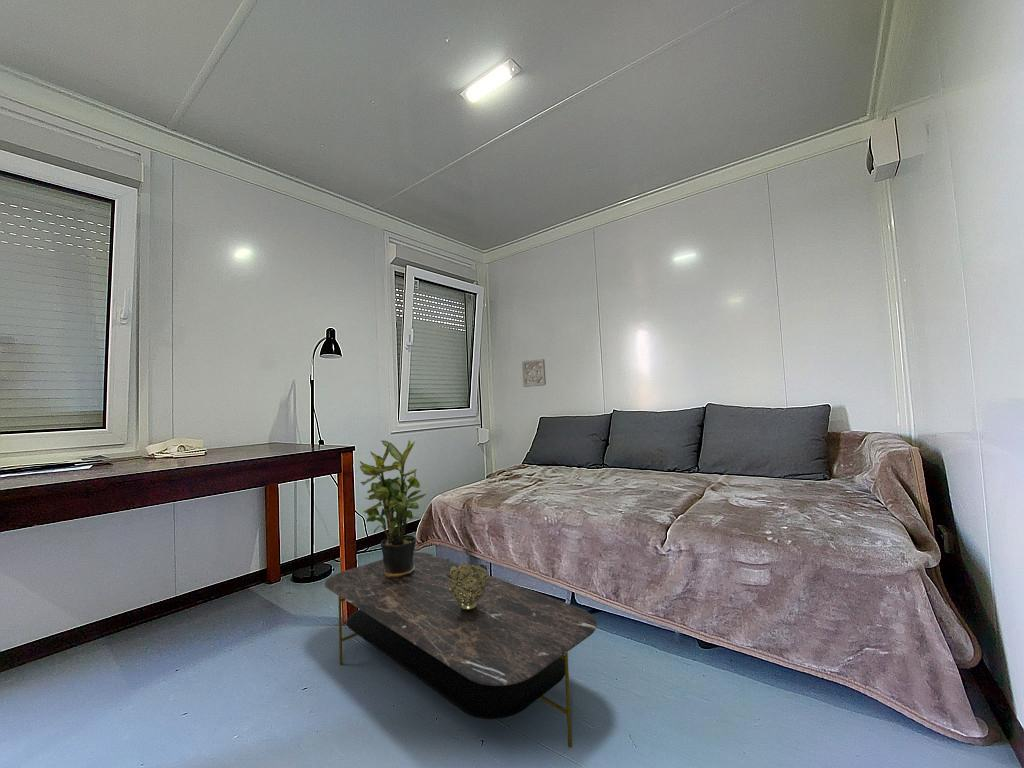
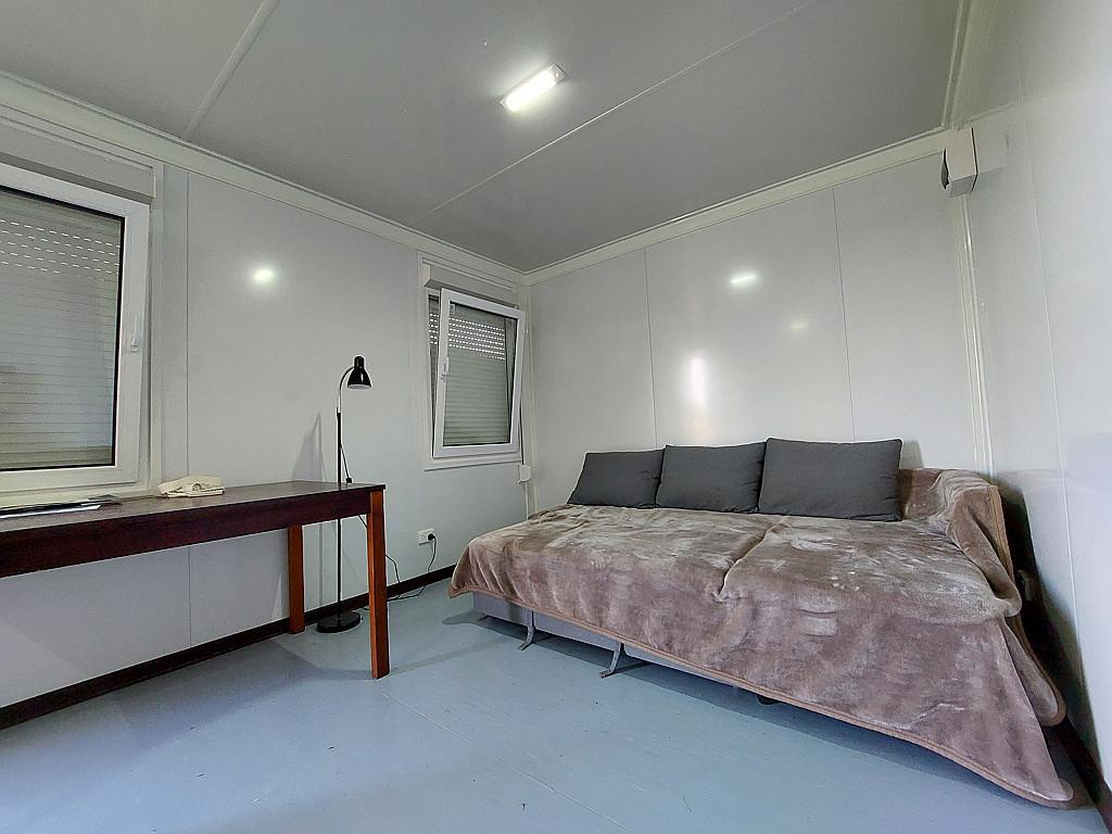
- potted plant (391, 506)
- coffee table (445, 631)
- wall ornament (533, 372)
- decorative bowl (468, 588)
